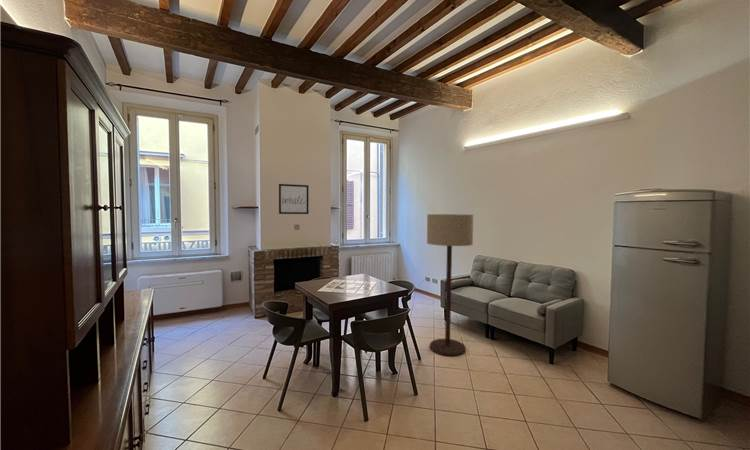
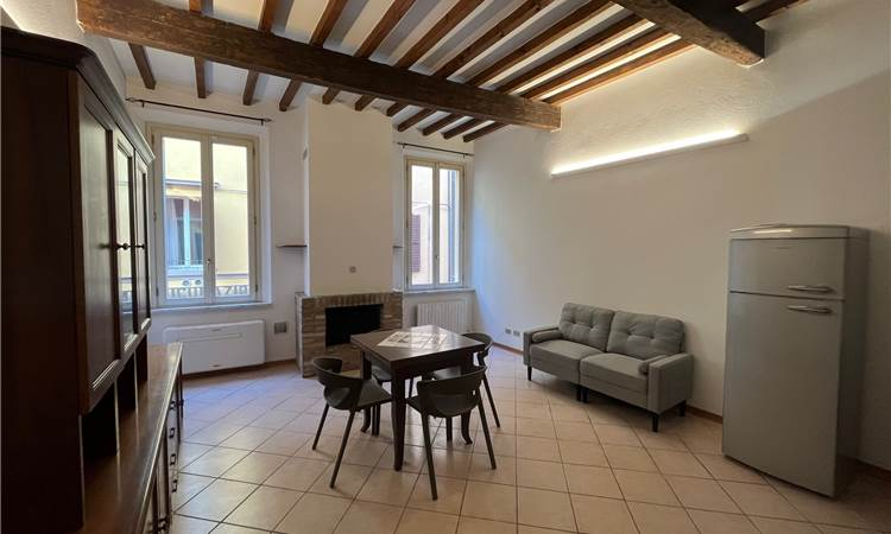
- wall art (293, 199)
- floor lamp (448, 282)
